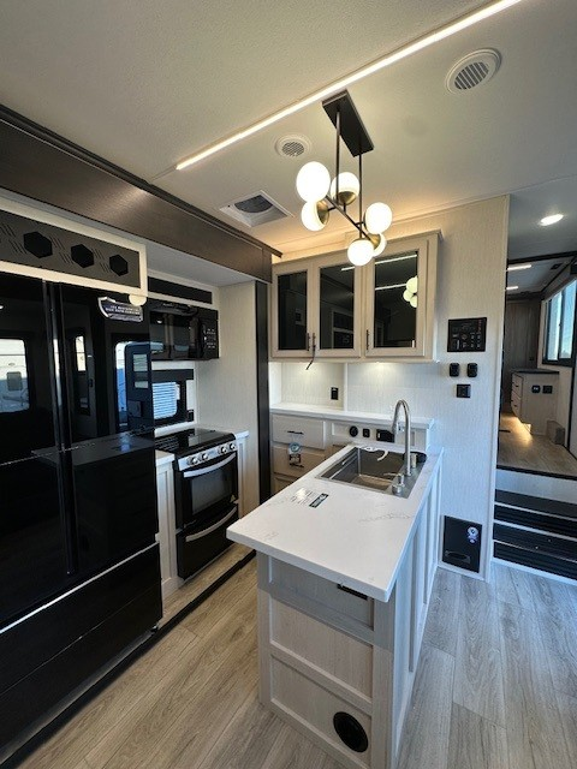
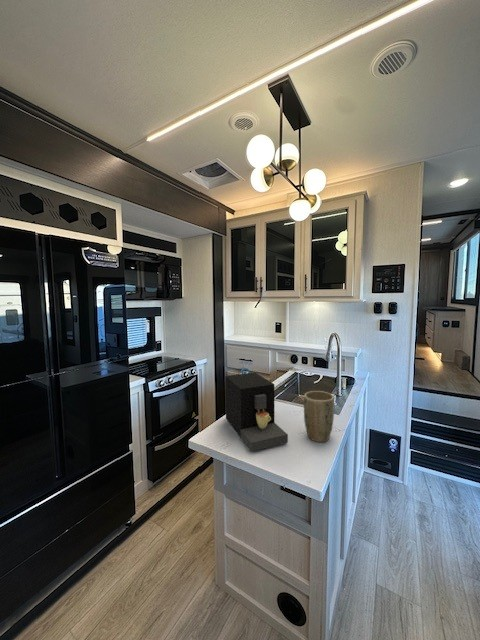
+ plant pot (318, 416)
+ coffee maker (253, 406)
